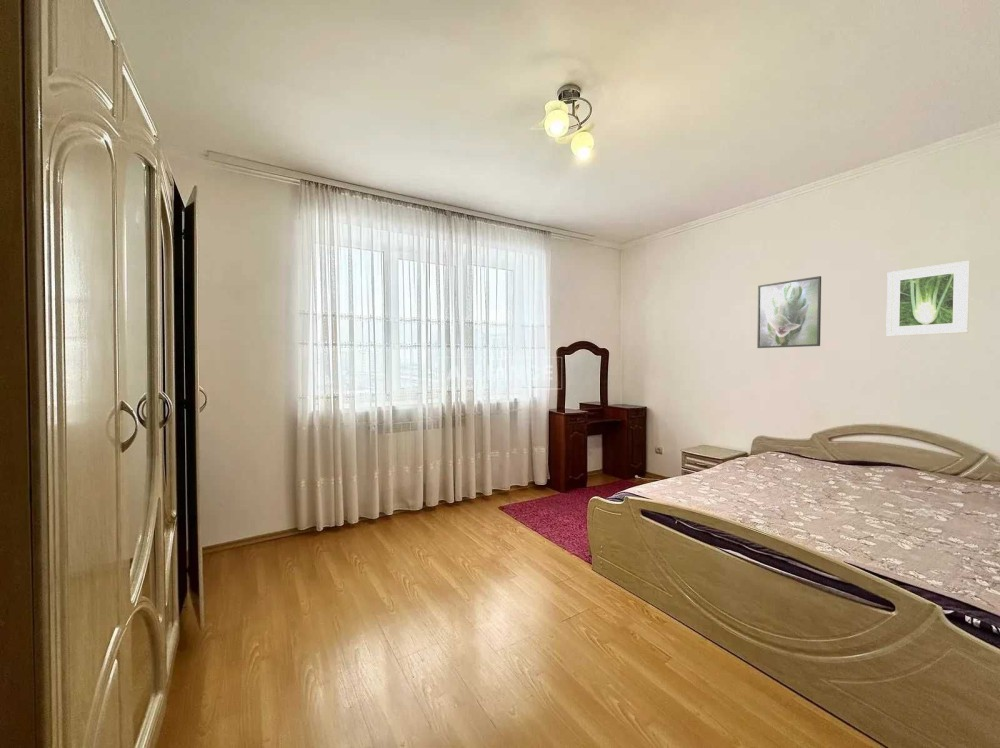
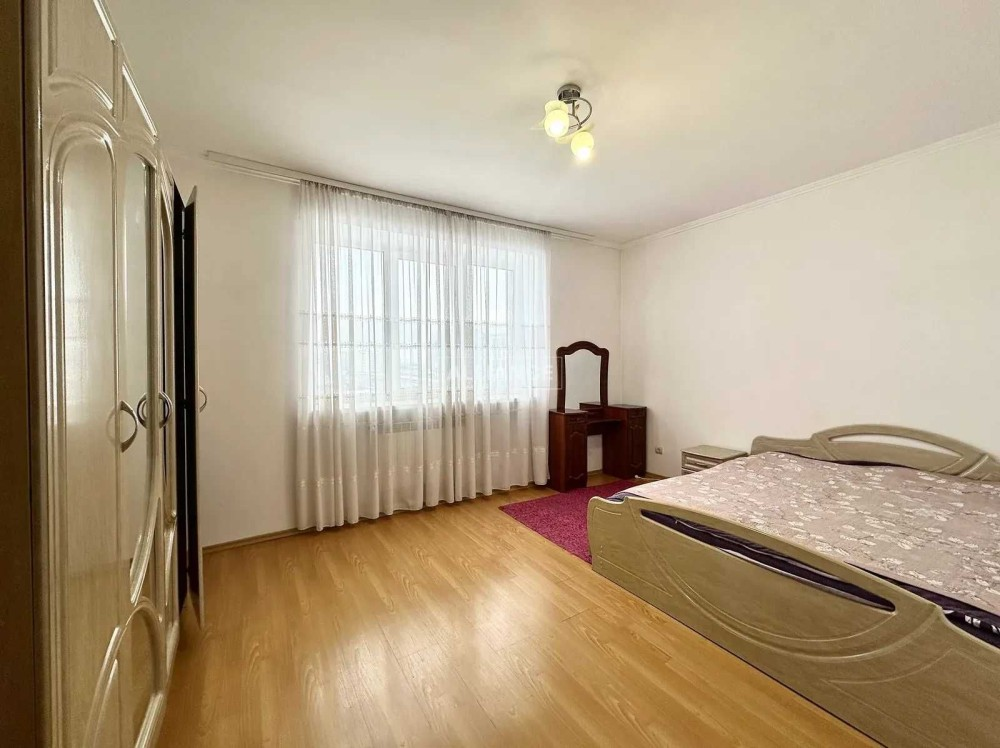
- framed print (787, 314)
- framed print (925, 300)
